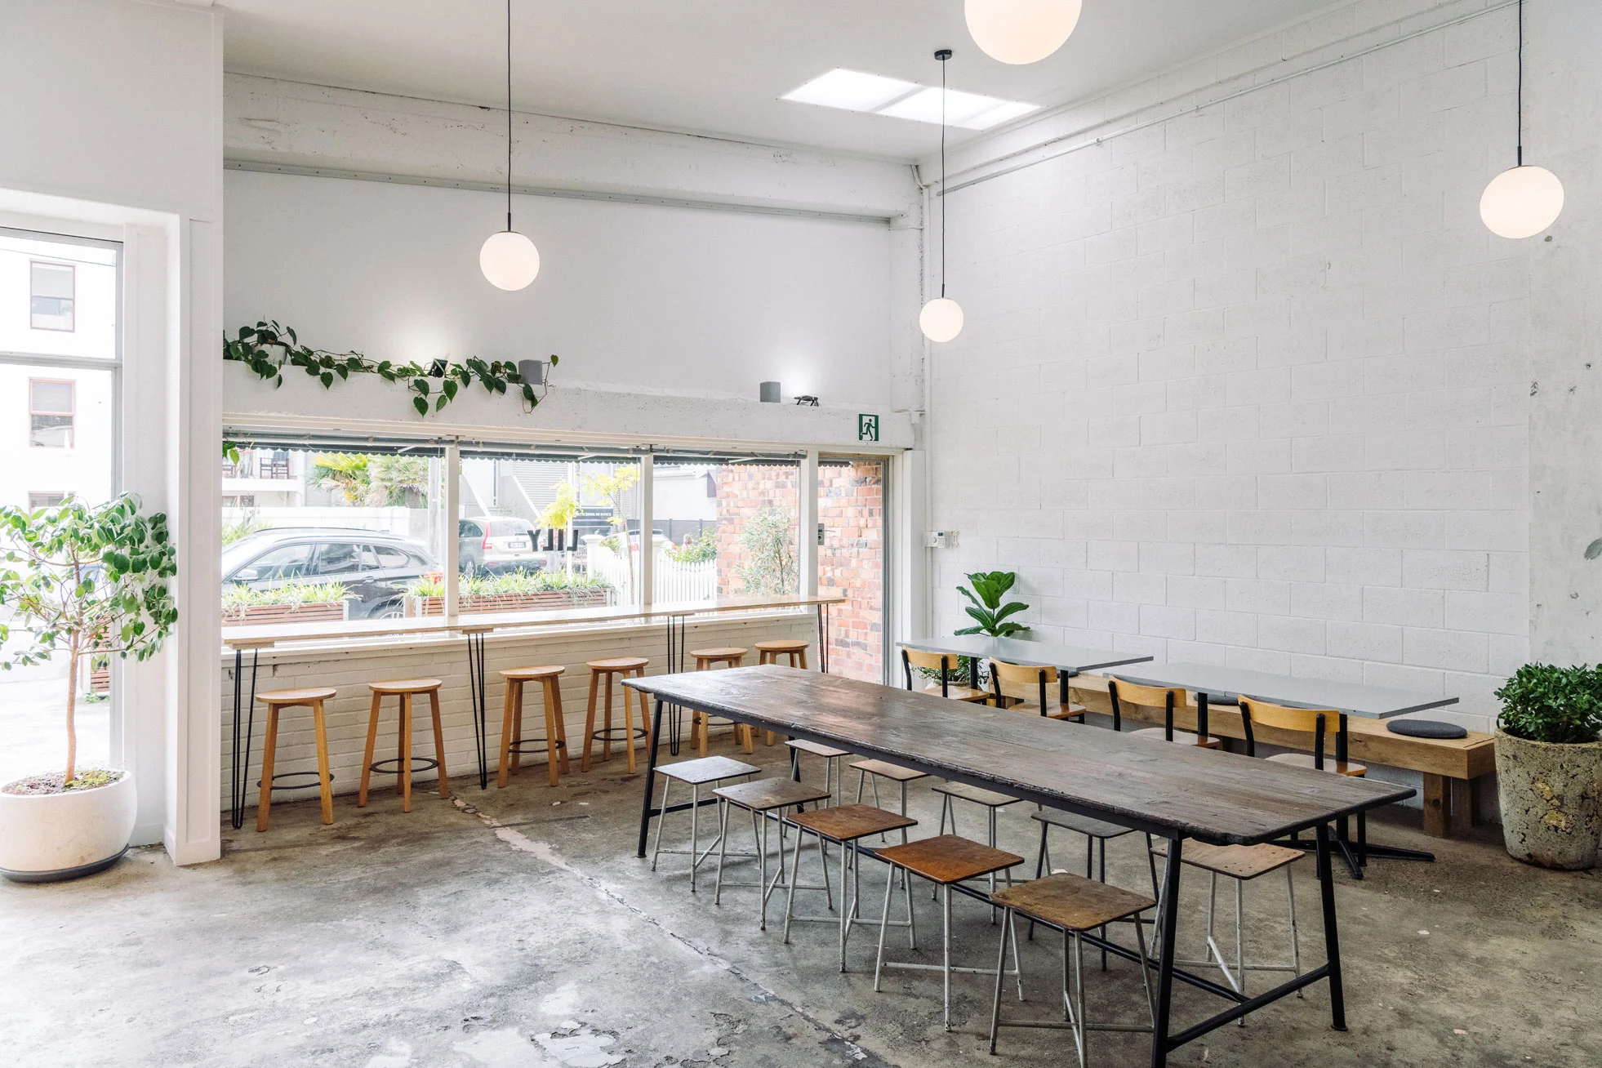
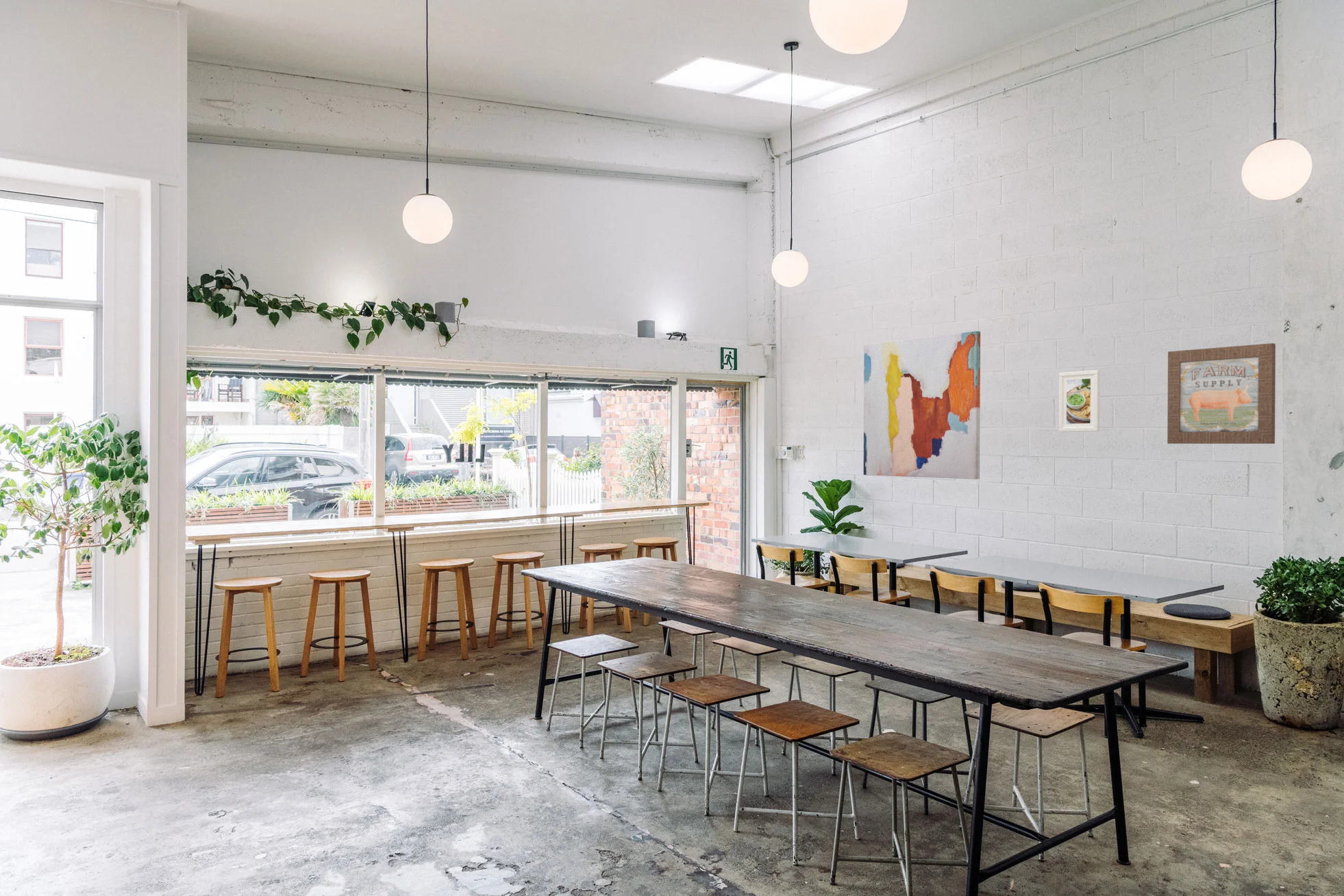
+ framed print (1078, 401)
+ wall art (1219, 395)
+ wall art (918, 408)
